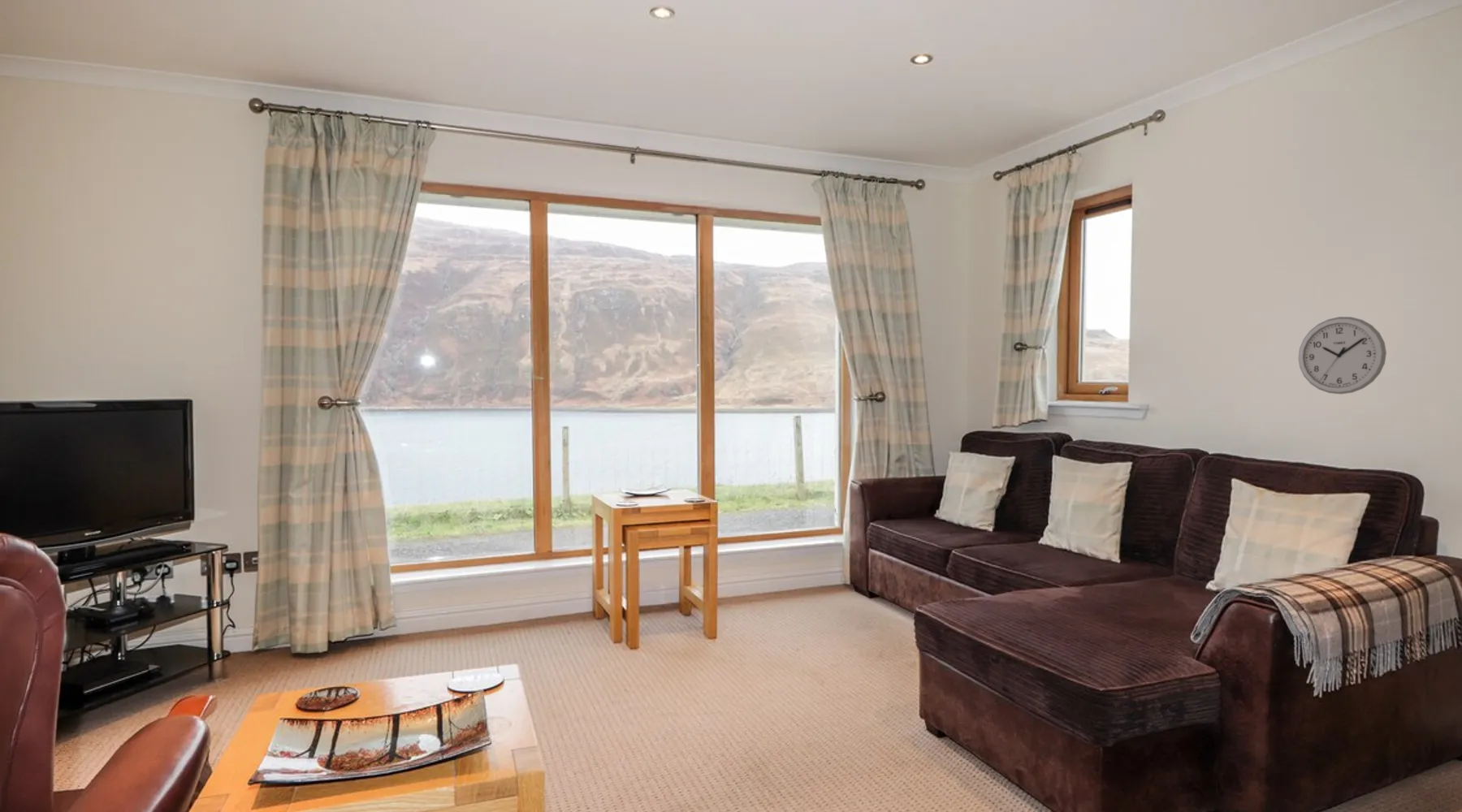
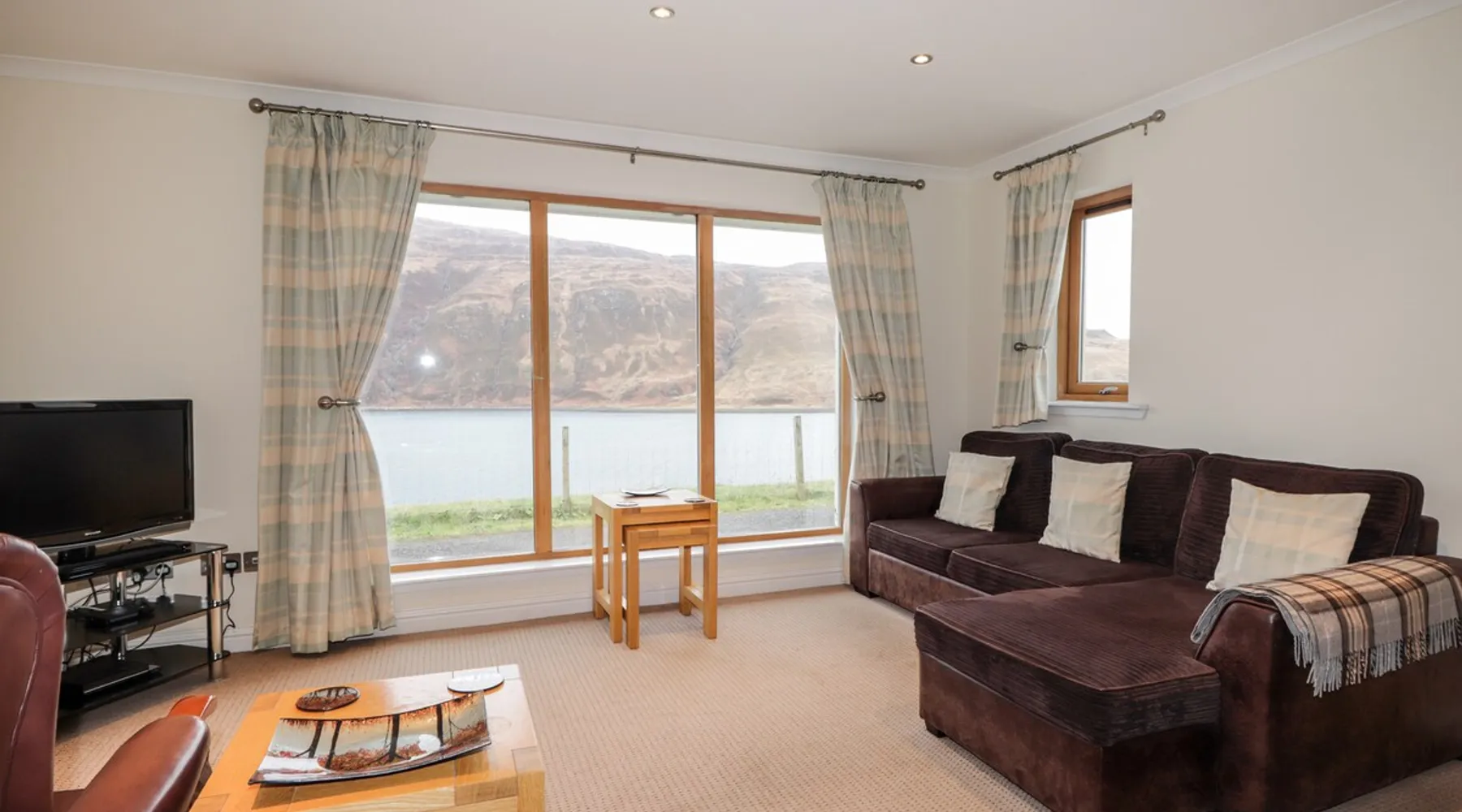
- wall clock (1339, 355)
